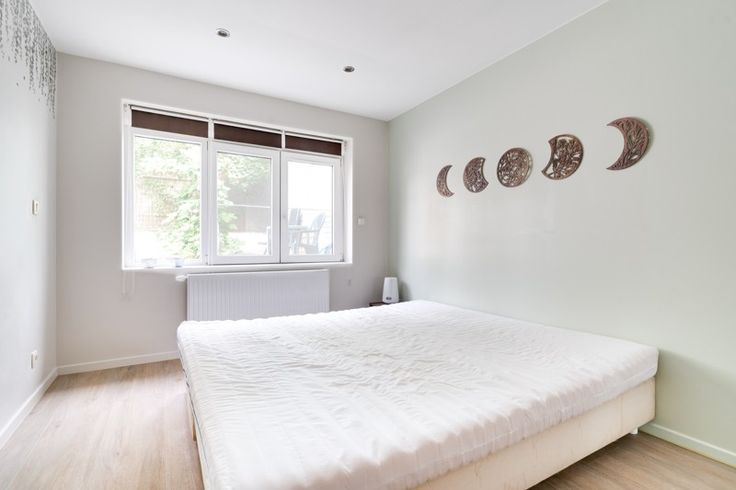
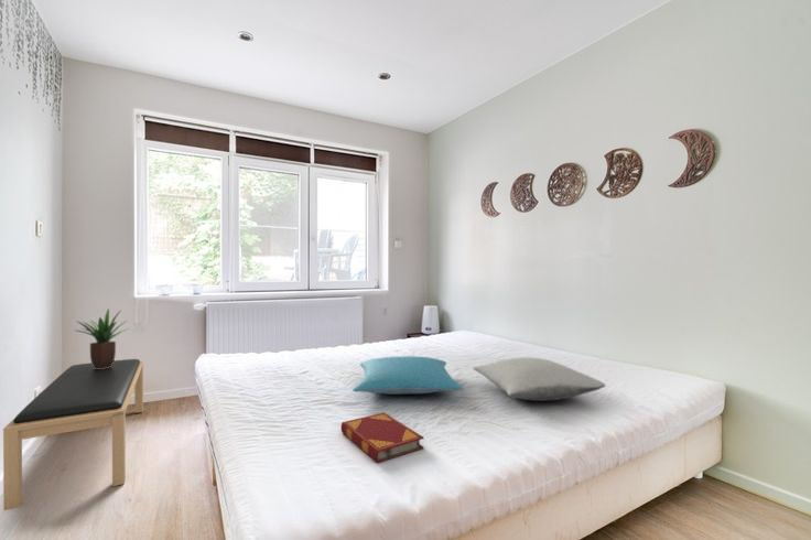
+ pillow (532, 377)
+ pillow (406, 375)
+ potted plant (104, 337)
+ hardback book (380, 434)
+ bench (91, 412)
